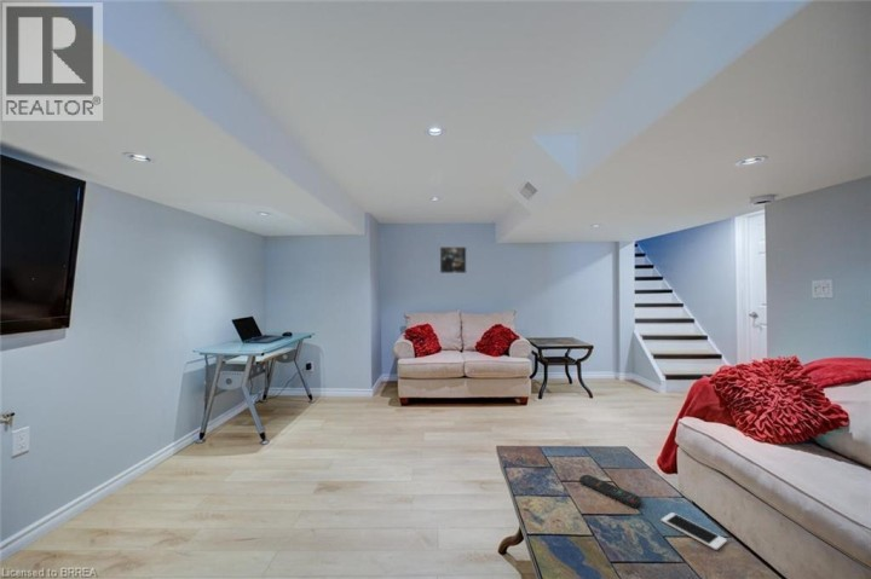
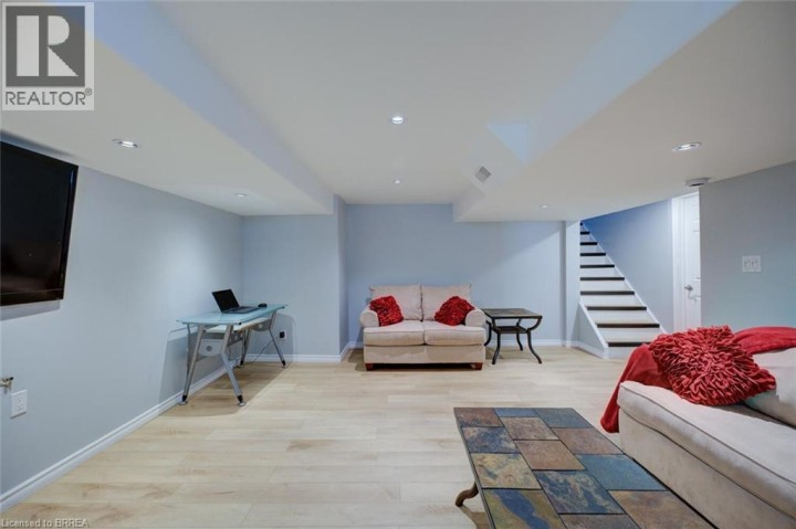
- remote control (608, 490)
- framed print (452, 260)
- cell phone (692, 529)
